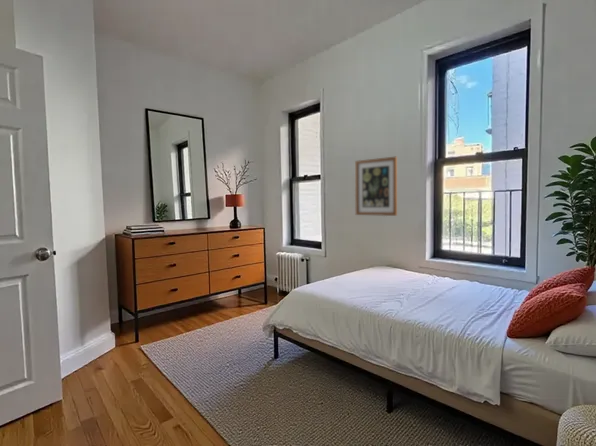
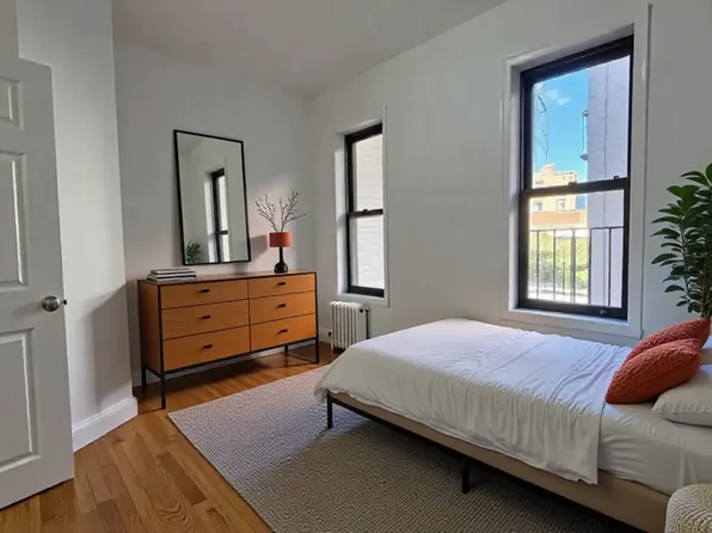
- wall art (375, 187)
